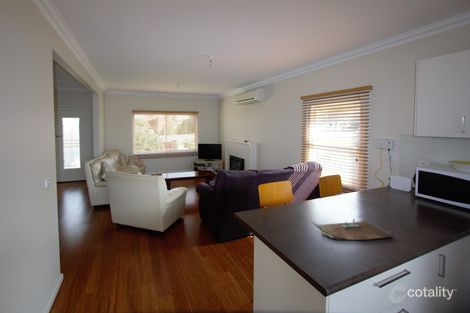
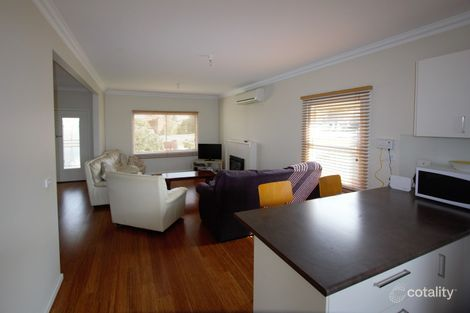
- cutting board (347, 223)
